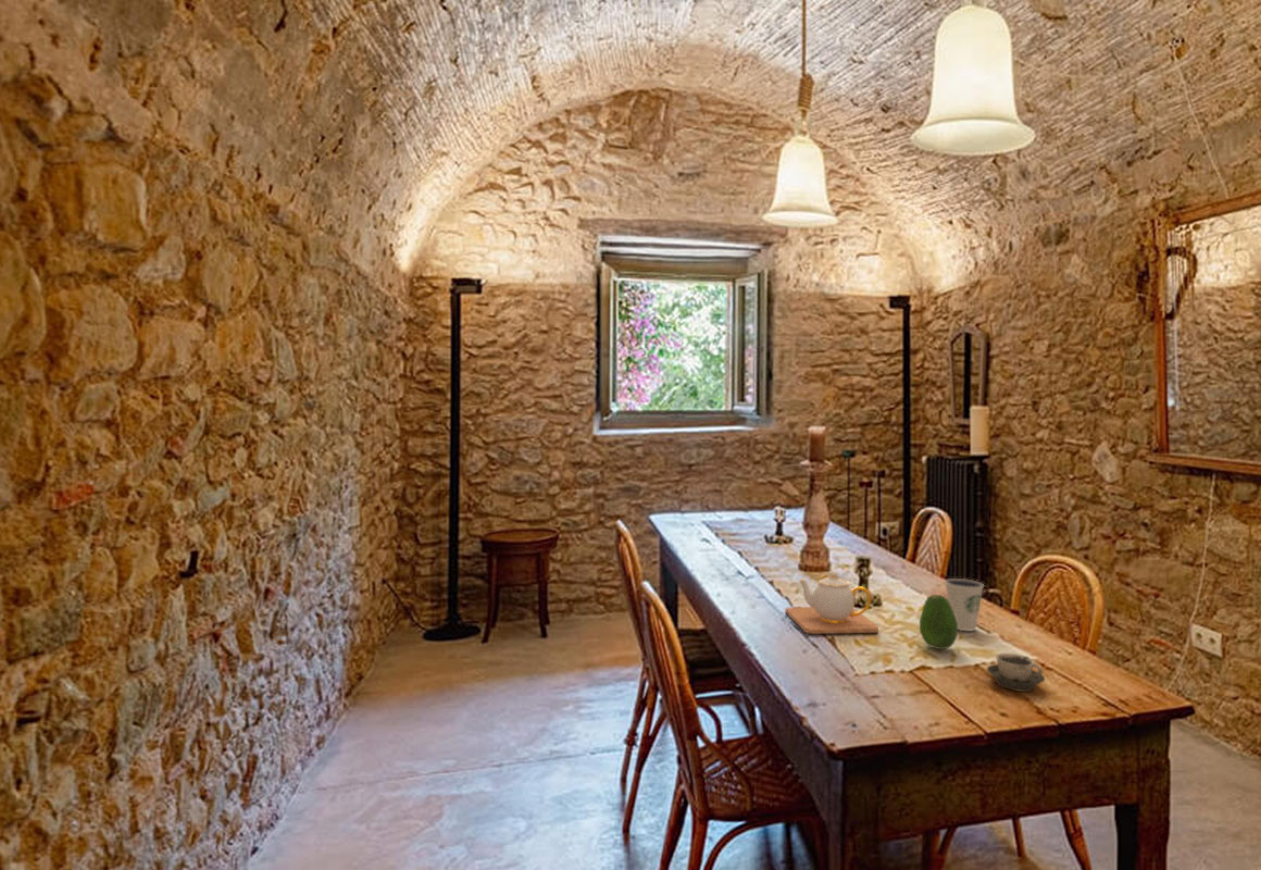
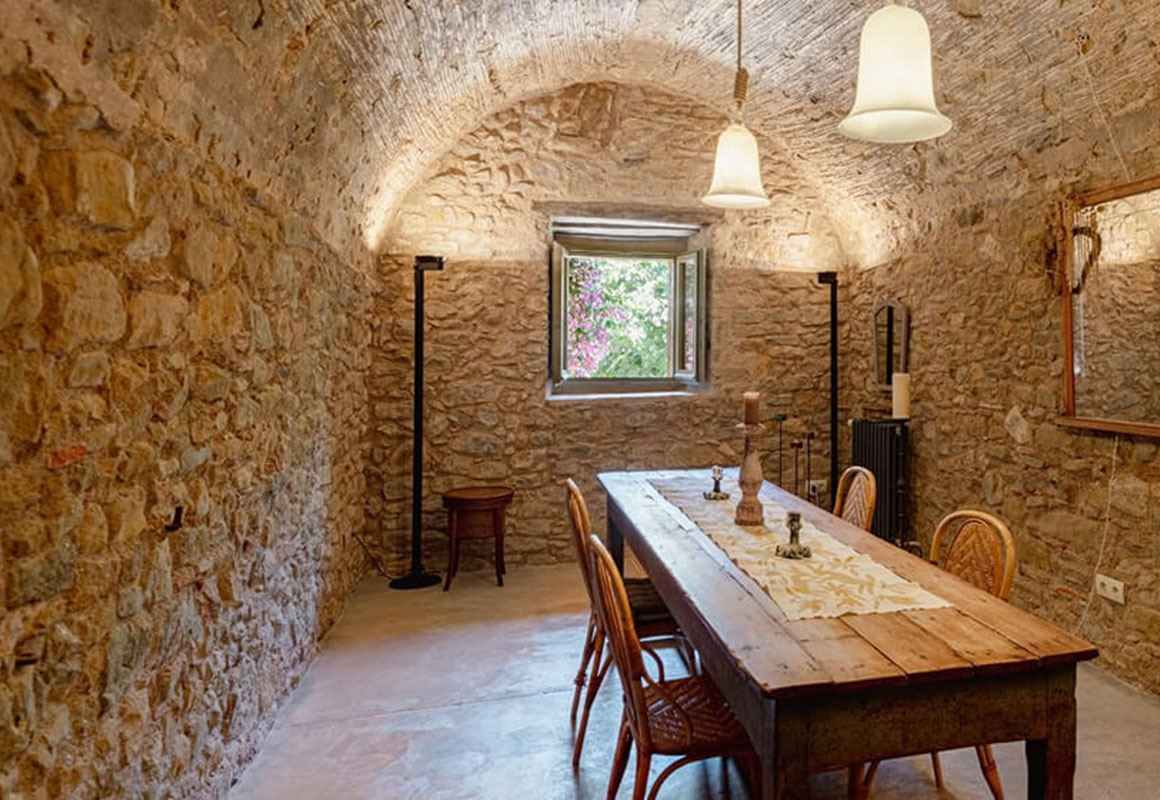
- fruit (938, 621)
- dixie cup (963, 605)
- cup (1014, 672)
- teapot (831, 595)
